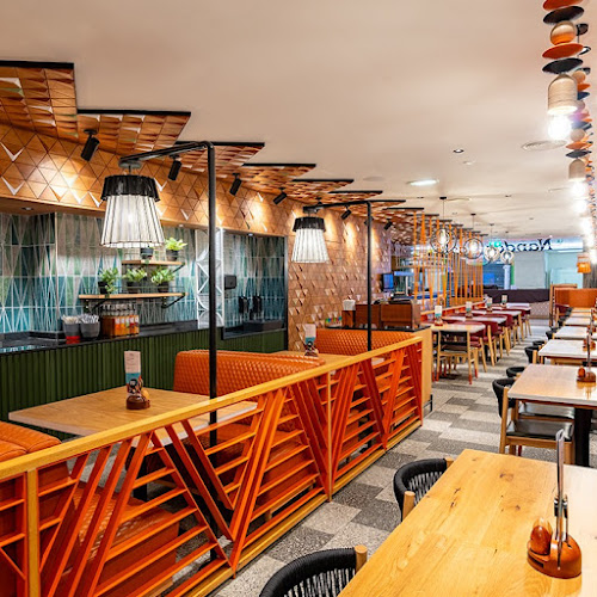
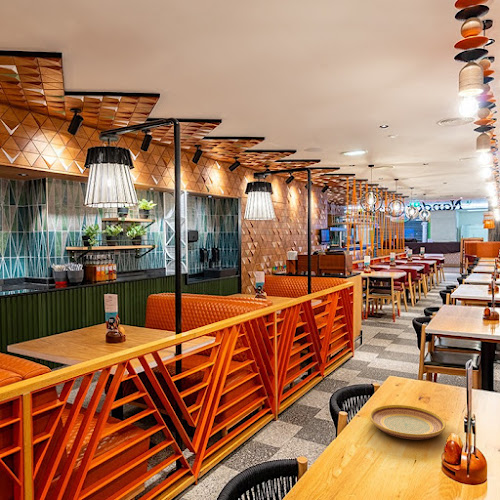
+ plate (406, 423)
